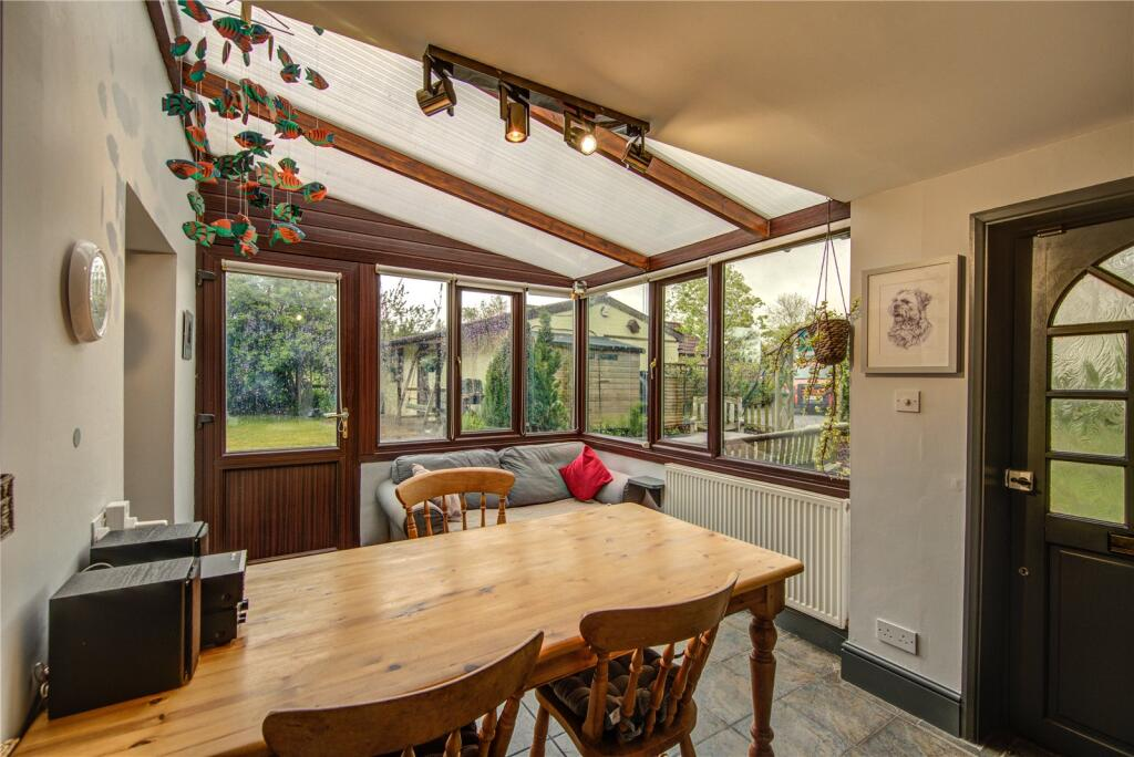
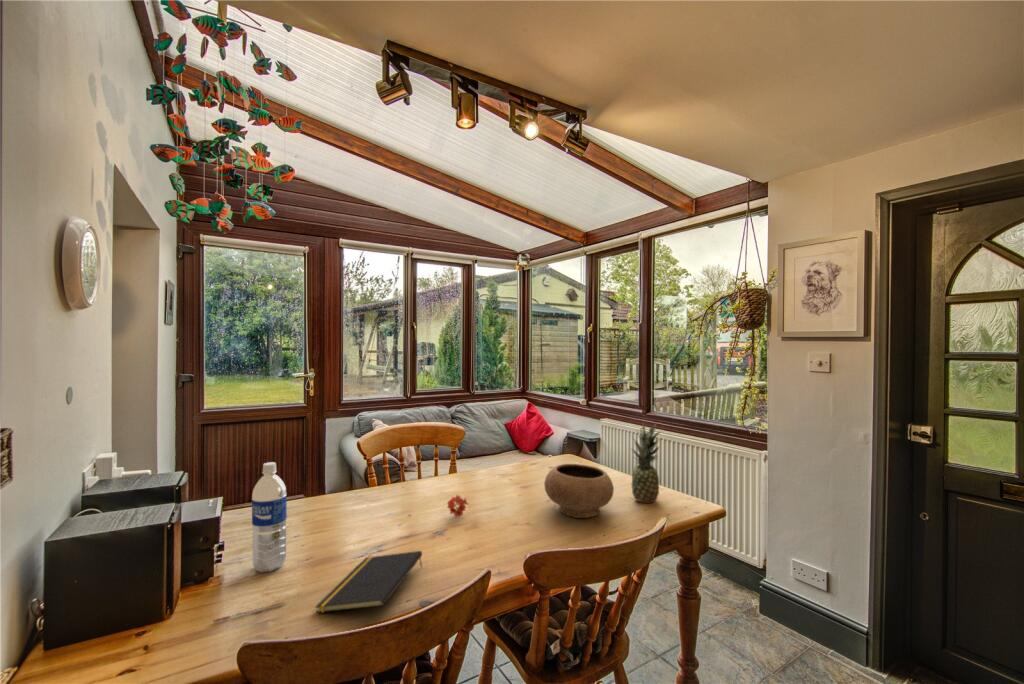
+ pen (250, 611)
+ water bottle (269, 515)
+ bowl (578, 489)
+ fruit (646, 461)
+ flower (458, 505)
+ notepad (373, 579)
